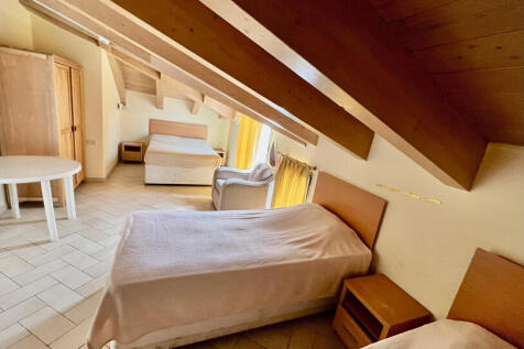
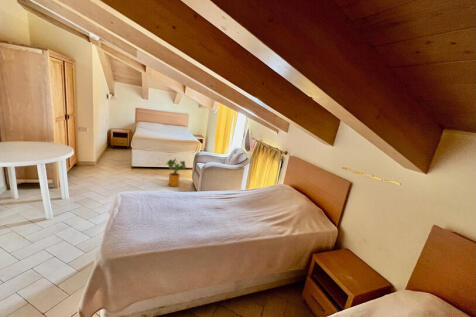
+ house plant (175, 171)
